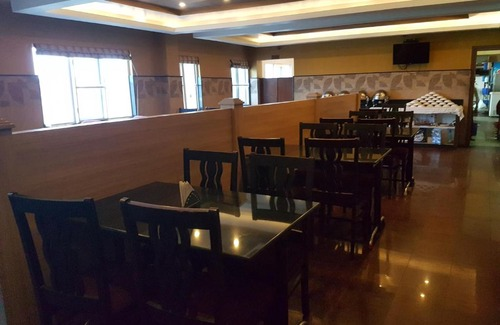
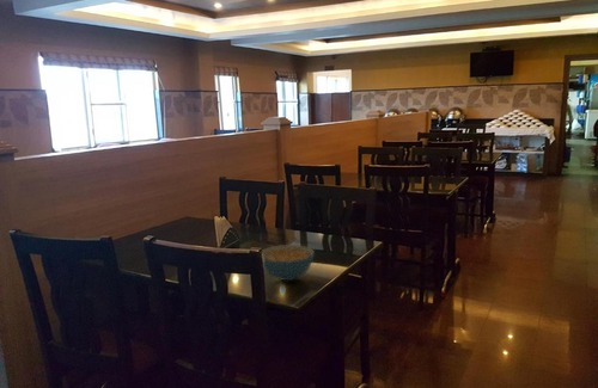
+ cereal bowl (287, 265)
